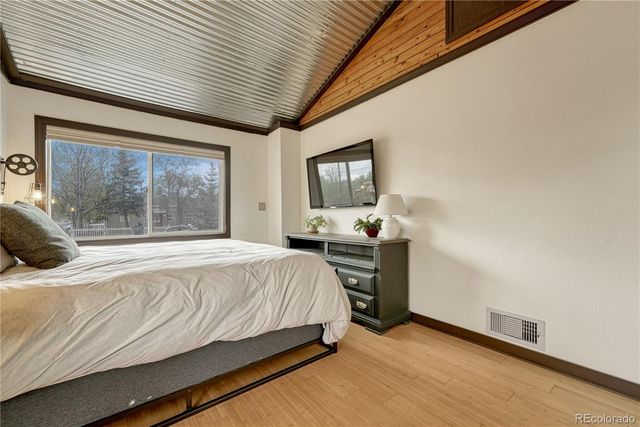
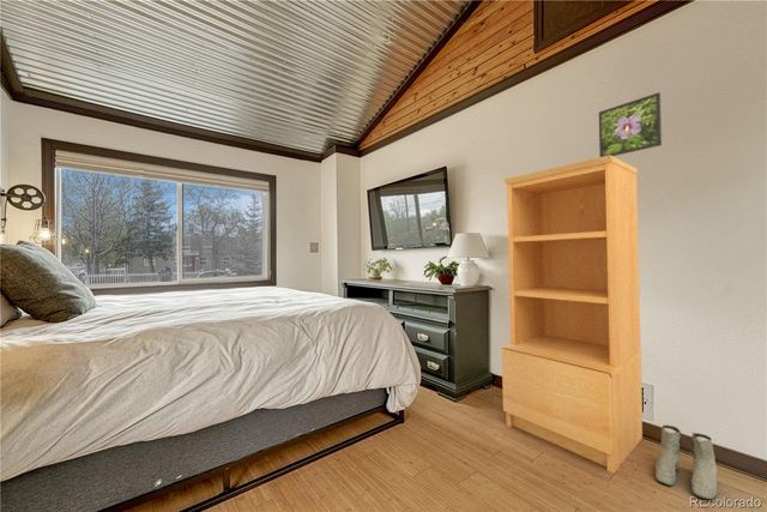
+ bookcase (567, 302)
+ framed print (628, 127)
+ boots (678, 458)
